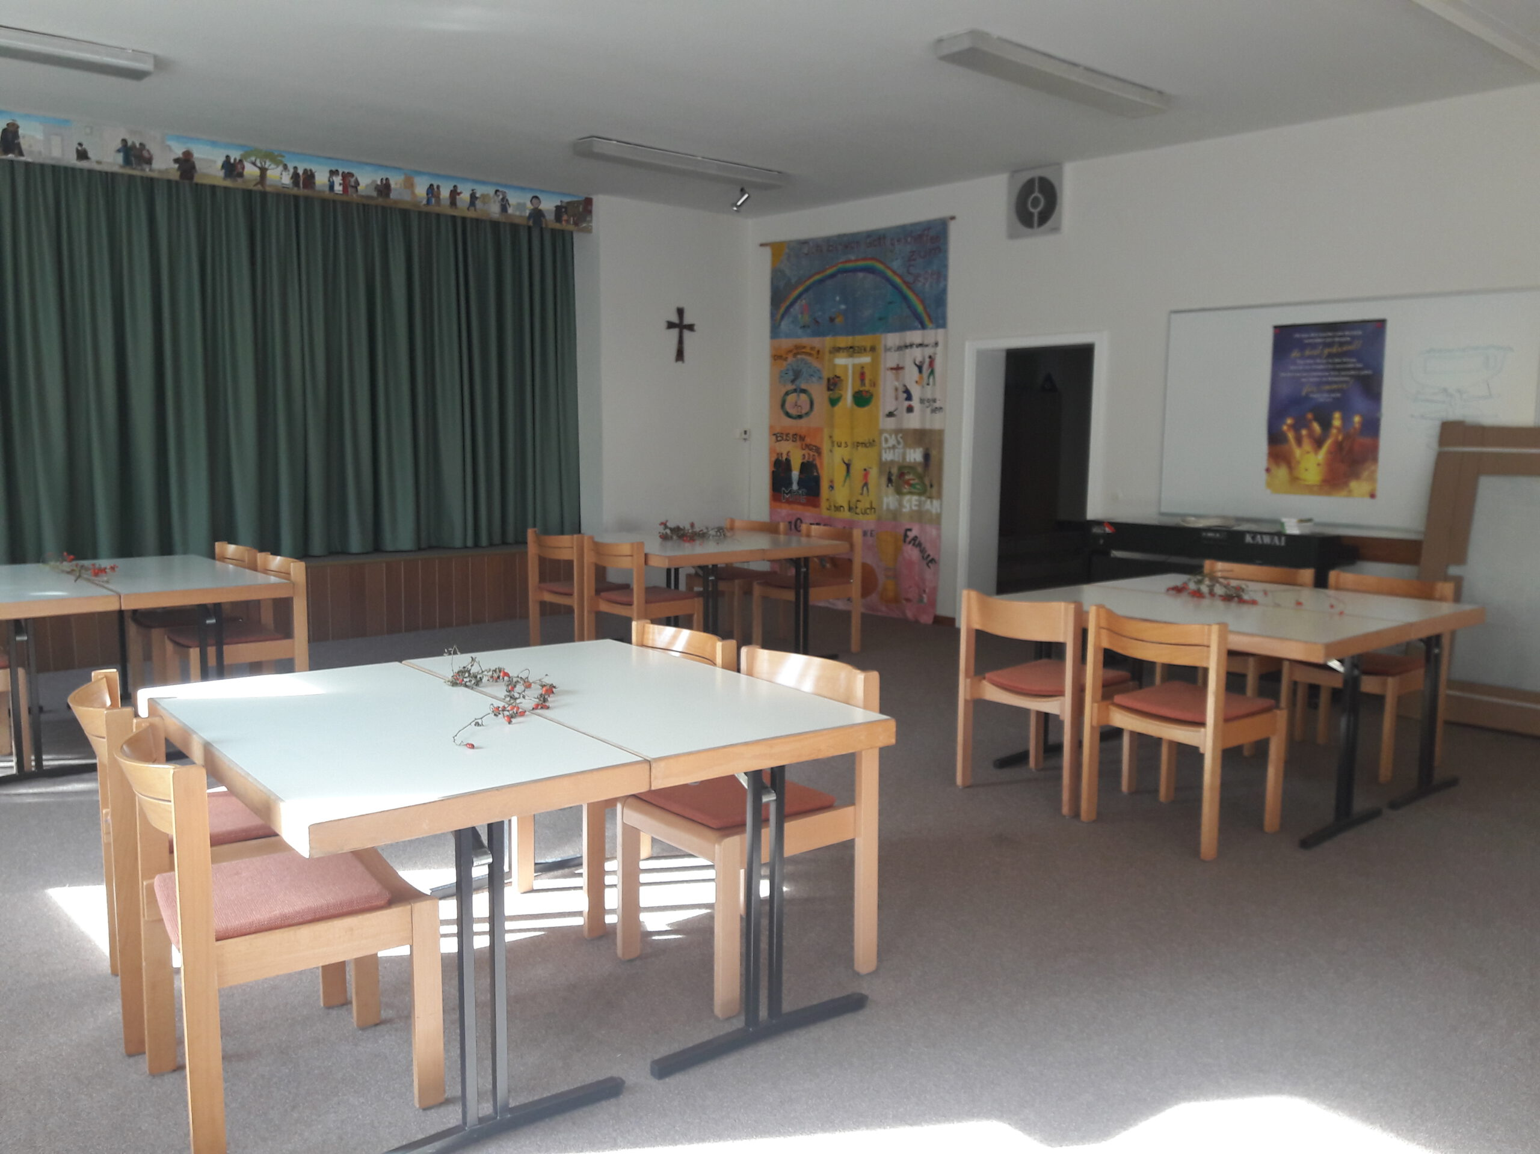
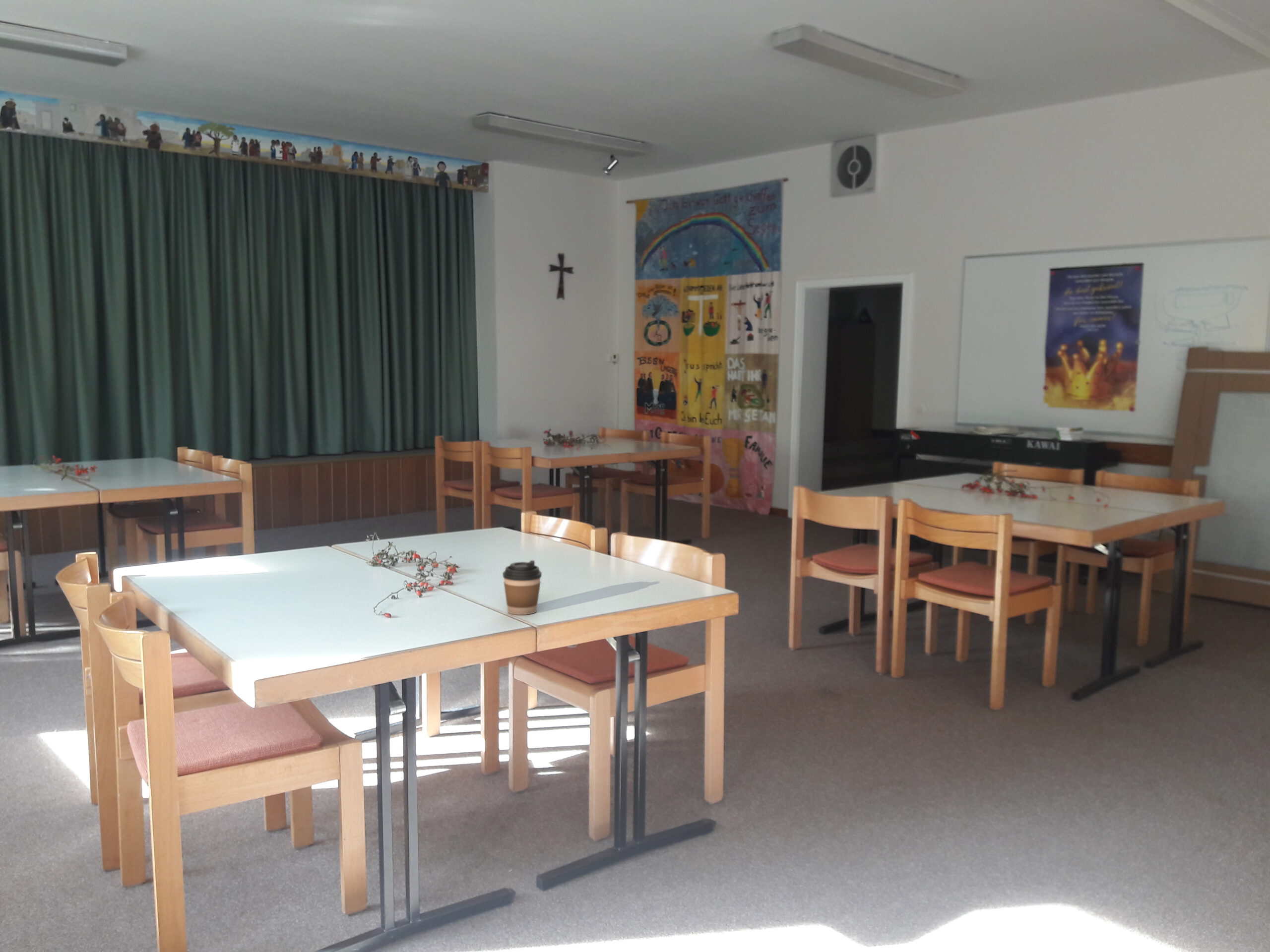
+ coffee cup (522, 586)
